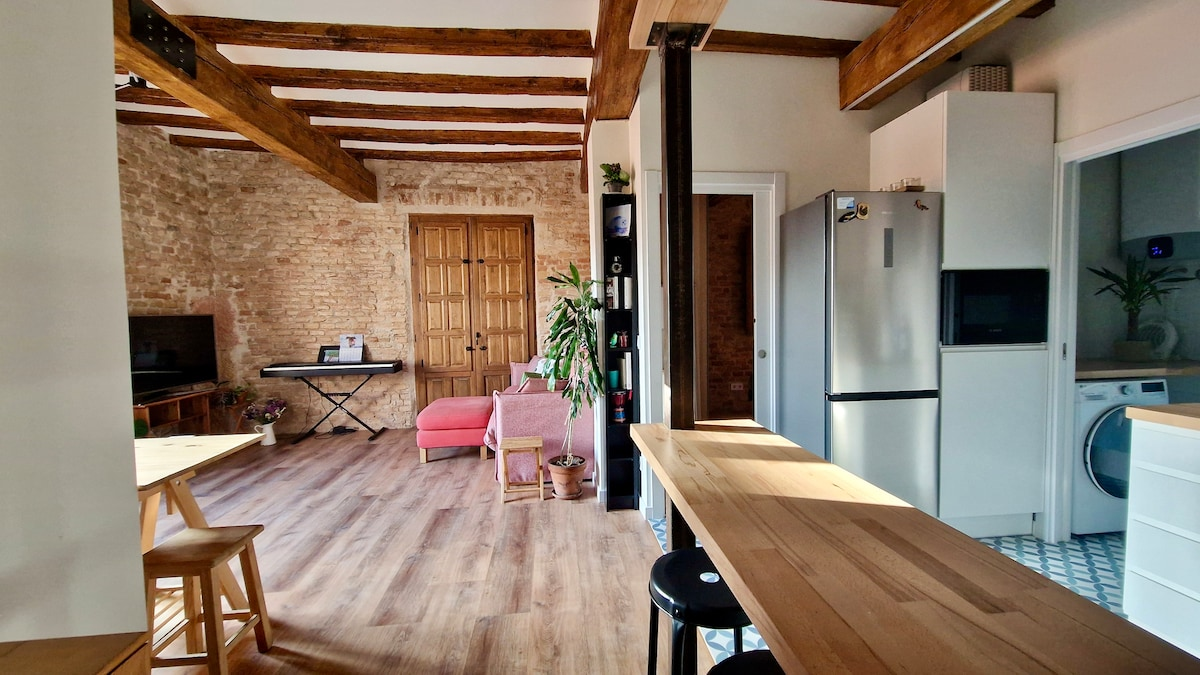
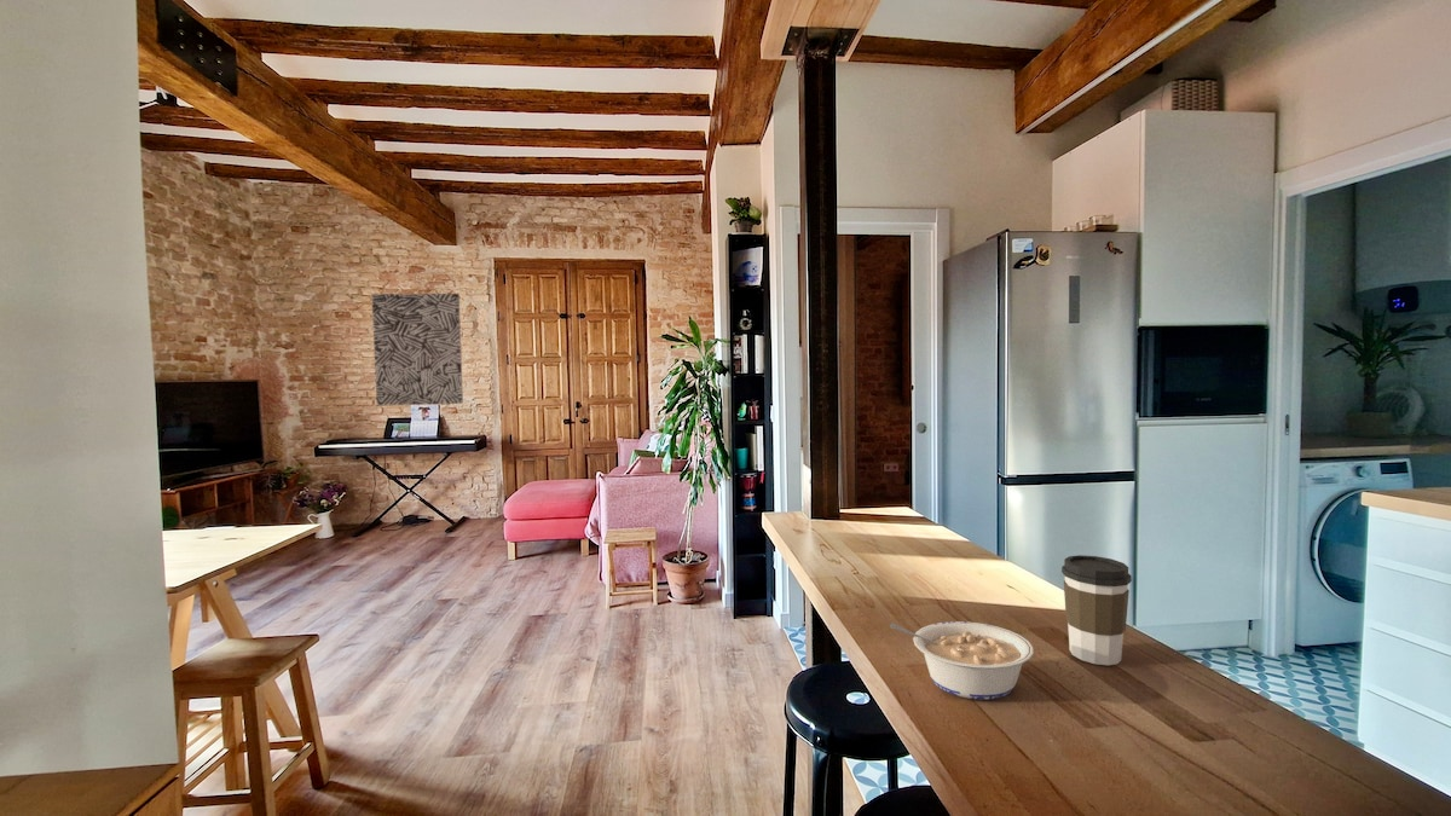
+ coffee cup (1094, 609)
+ wall art (417, 349)
+ legume (967, 658)
